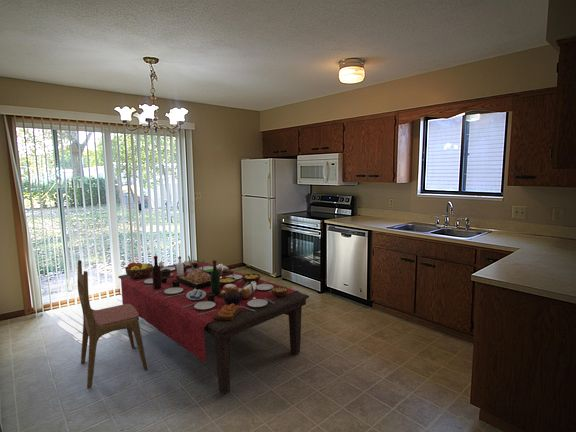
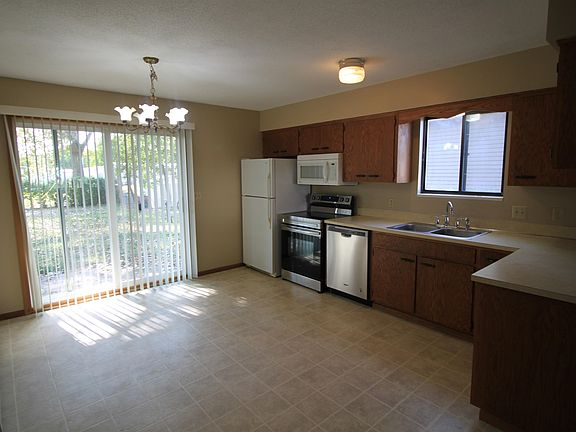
- dining chair (109, 314)
- dining table (204, 295)
